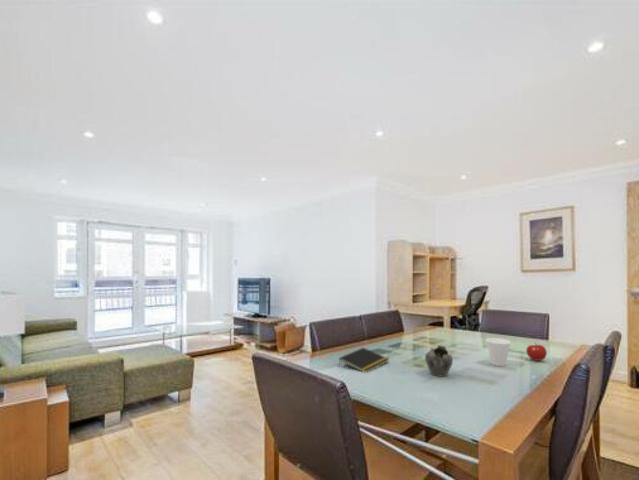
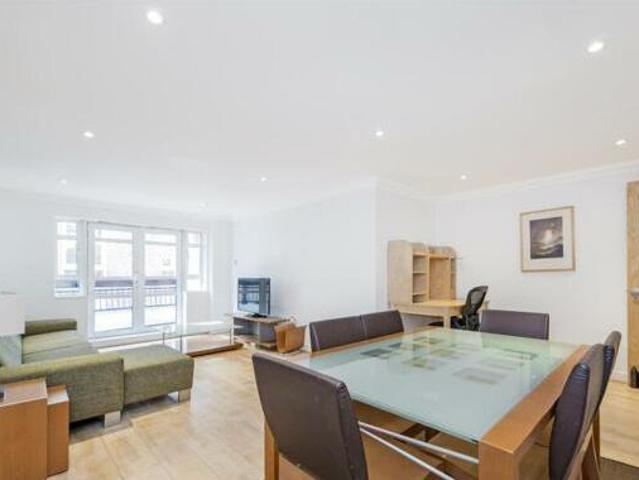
- cup (498, 352)
- teapot (439, 362)
- fruit (536, 351)
- notepad (364, 359)
